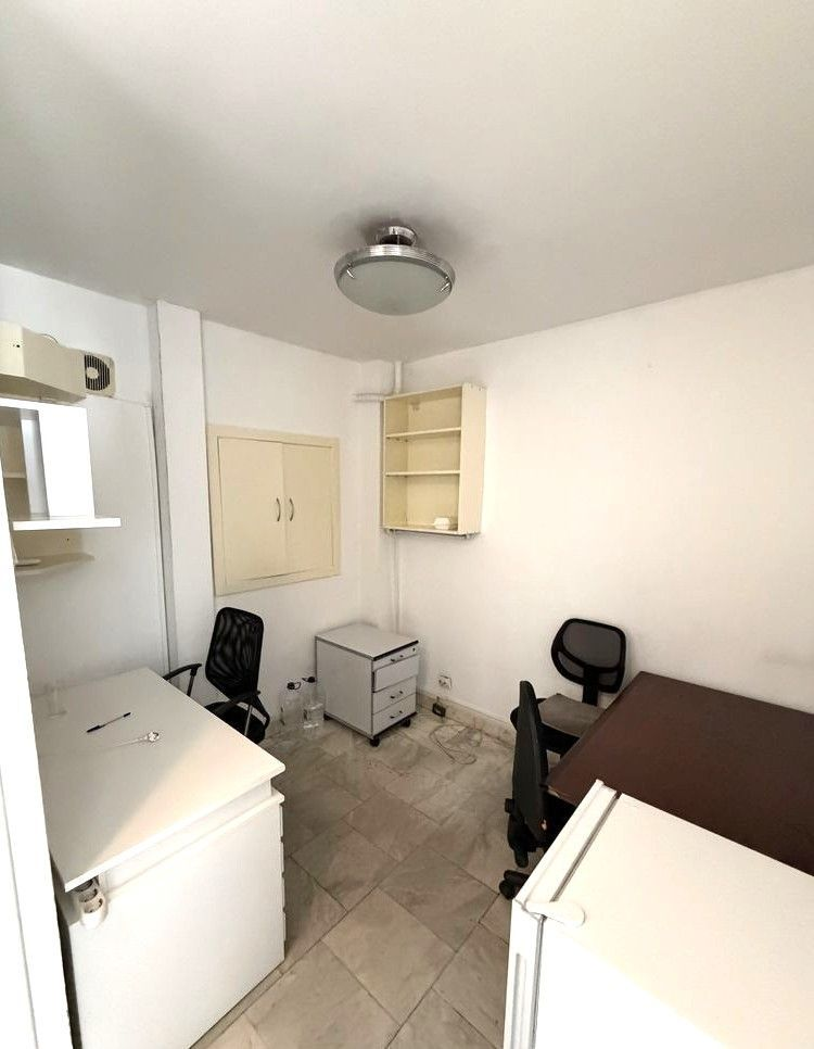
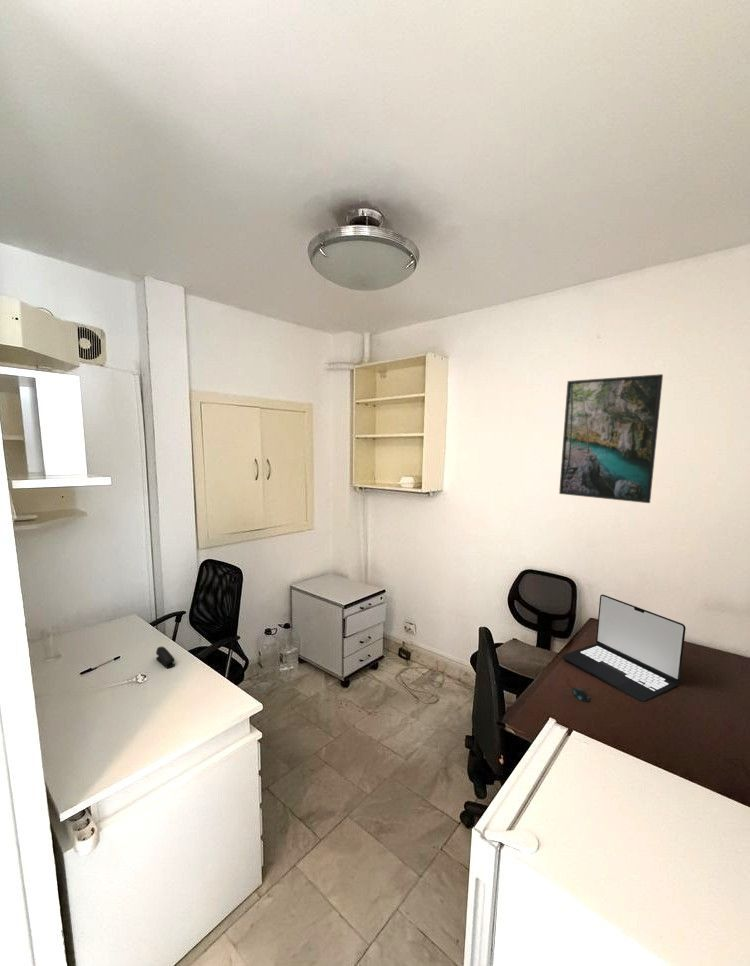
+ mouse (576, 688)
+ stapler (165, 656)
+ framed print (606, 439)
+ laptop (619, 642)
